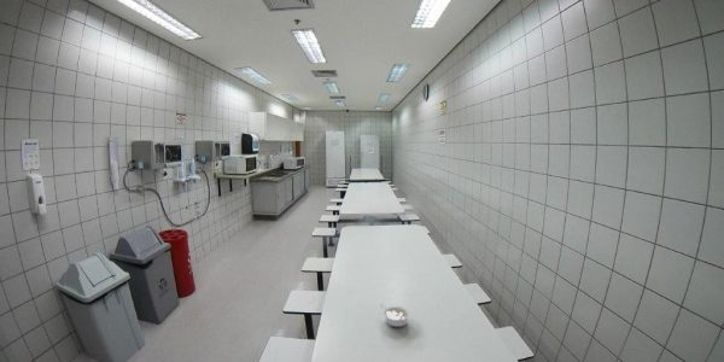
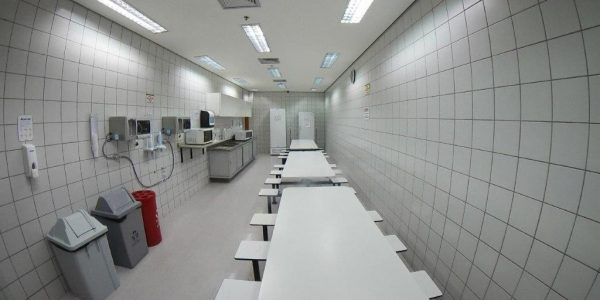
- legume (395, 316)
